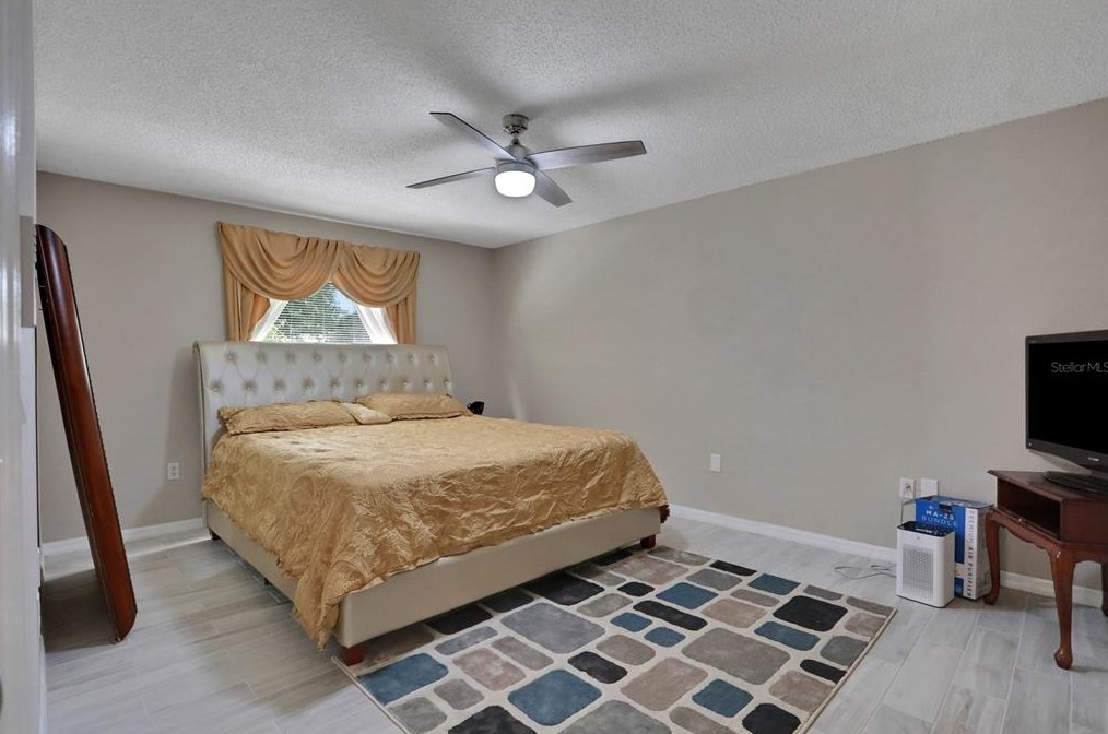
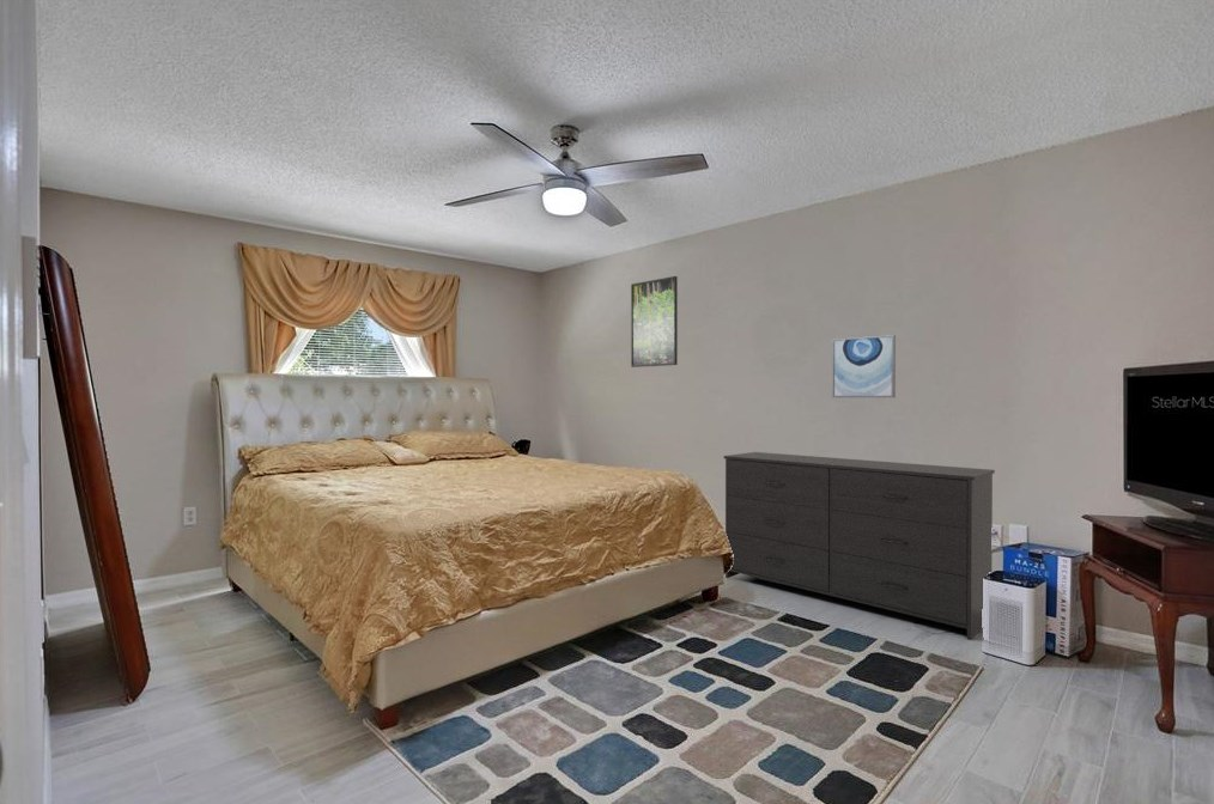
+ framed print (652, 323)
+ wall art (862, 367)
+ dresser (843, 529)
